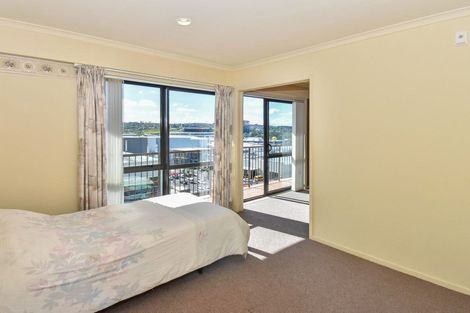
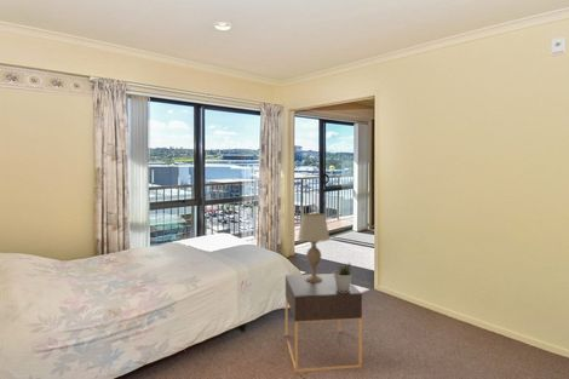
+ potted plant (343, 275)
+ nightstand (320, 316)
+ table lamp (314, 246)
